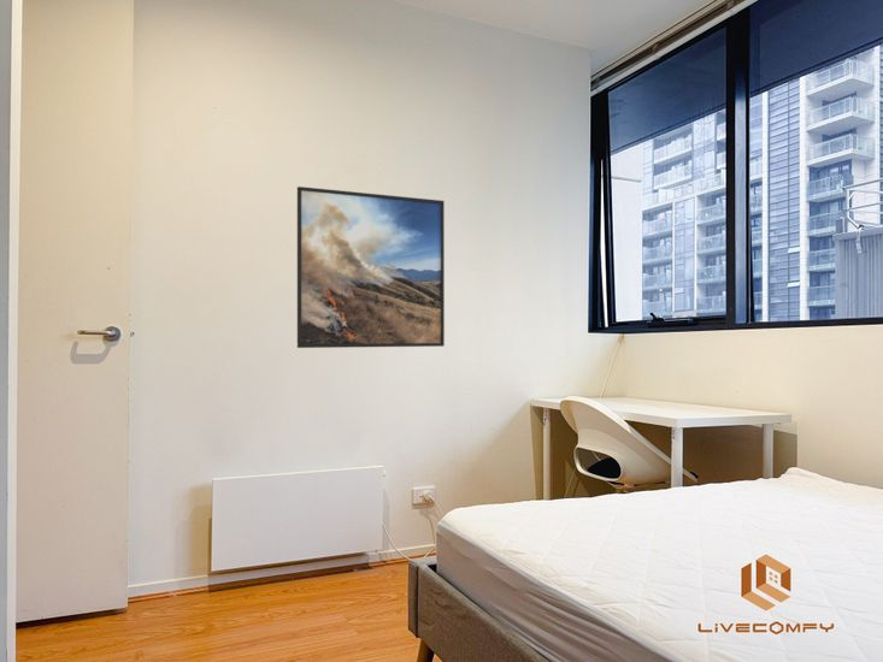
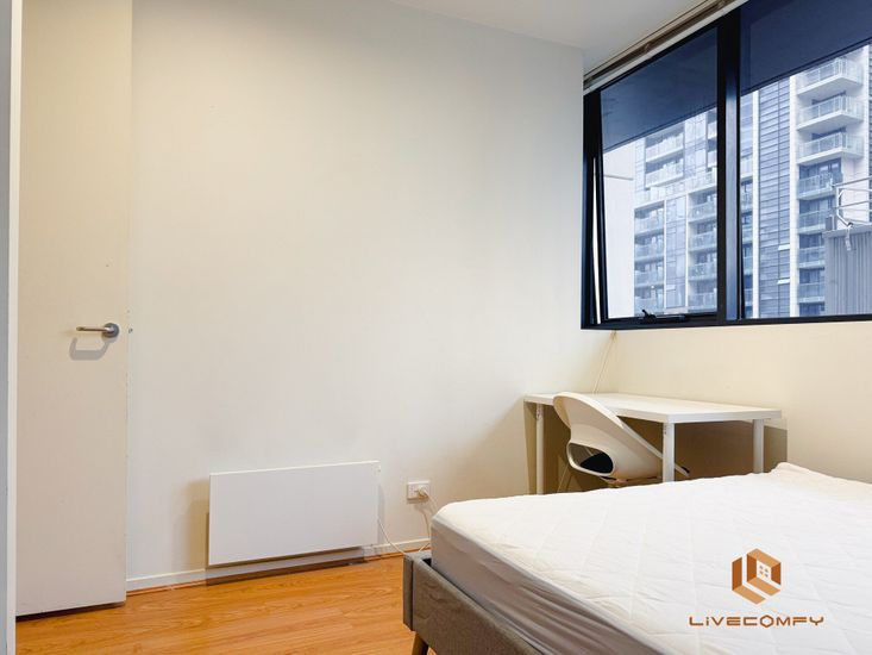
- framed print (373, 270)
